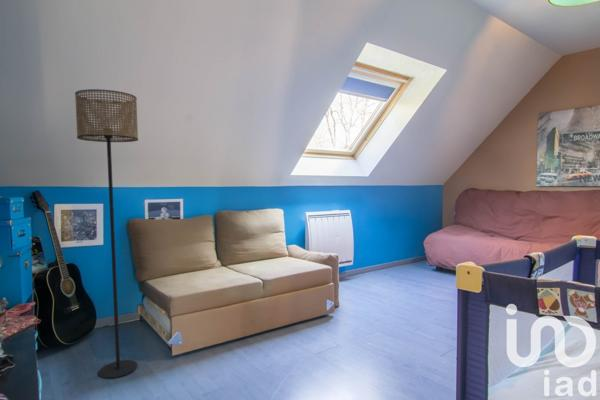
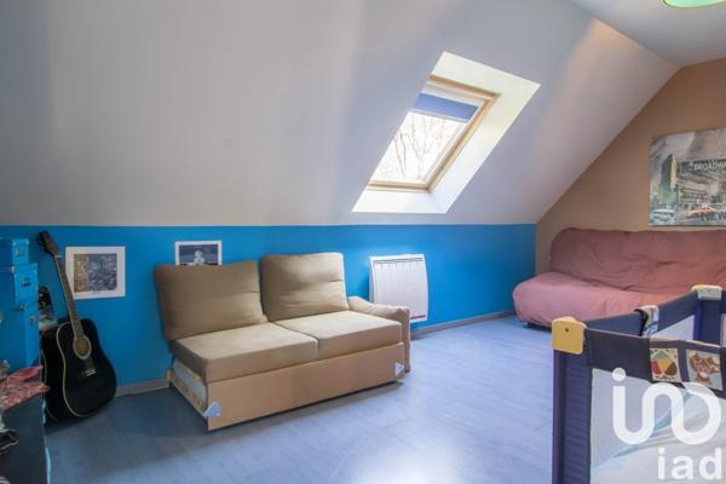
- floor lamp (112, 235)
